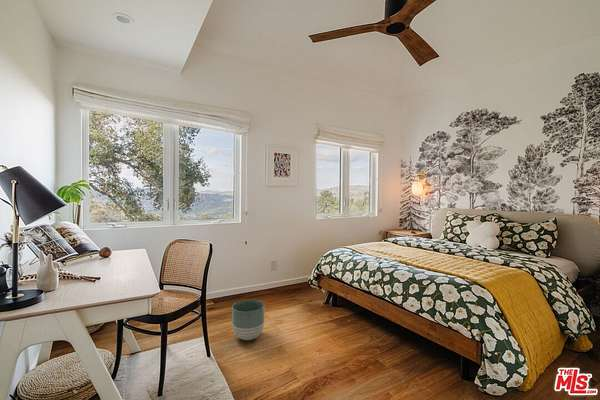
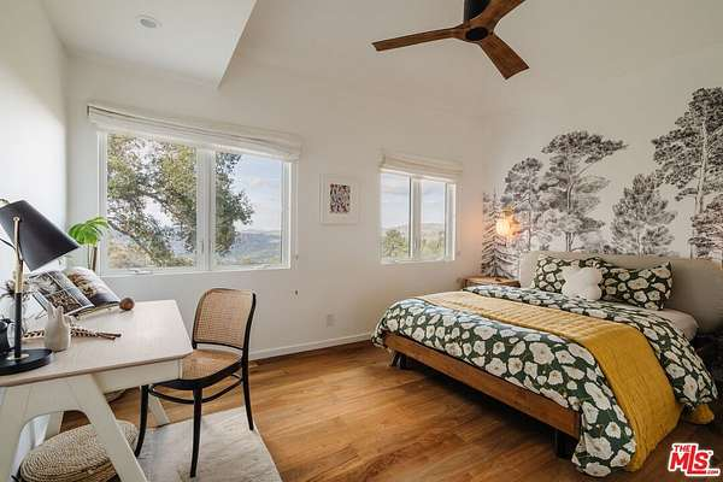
- planter (248, 321)
